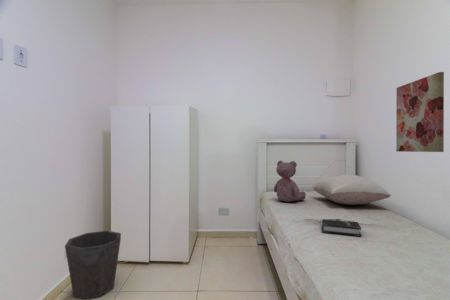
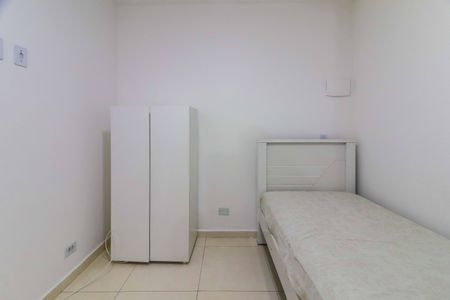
- waste bin (94, 263)
- pillow (347, 189)
- wall art (417, 116)
- hardback book (340, 226)
- teddy bear (289, 180)
